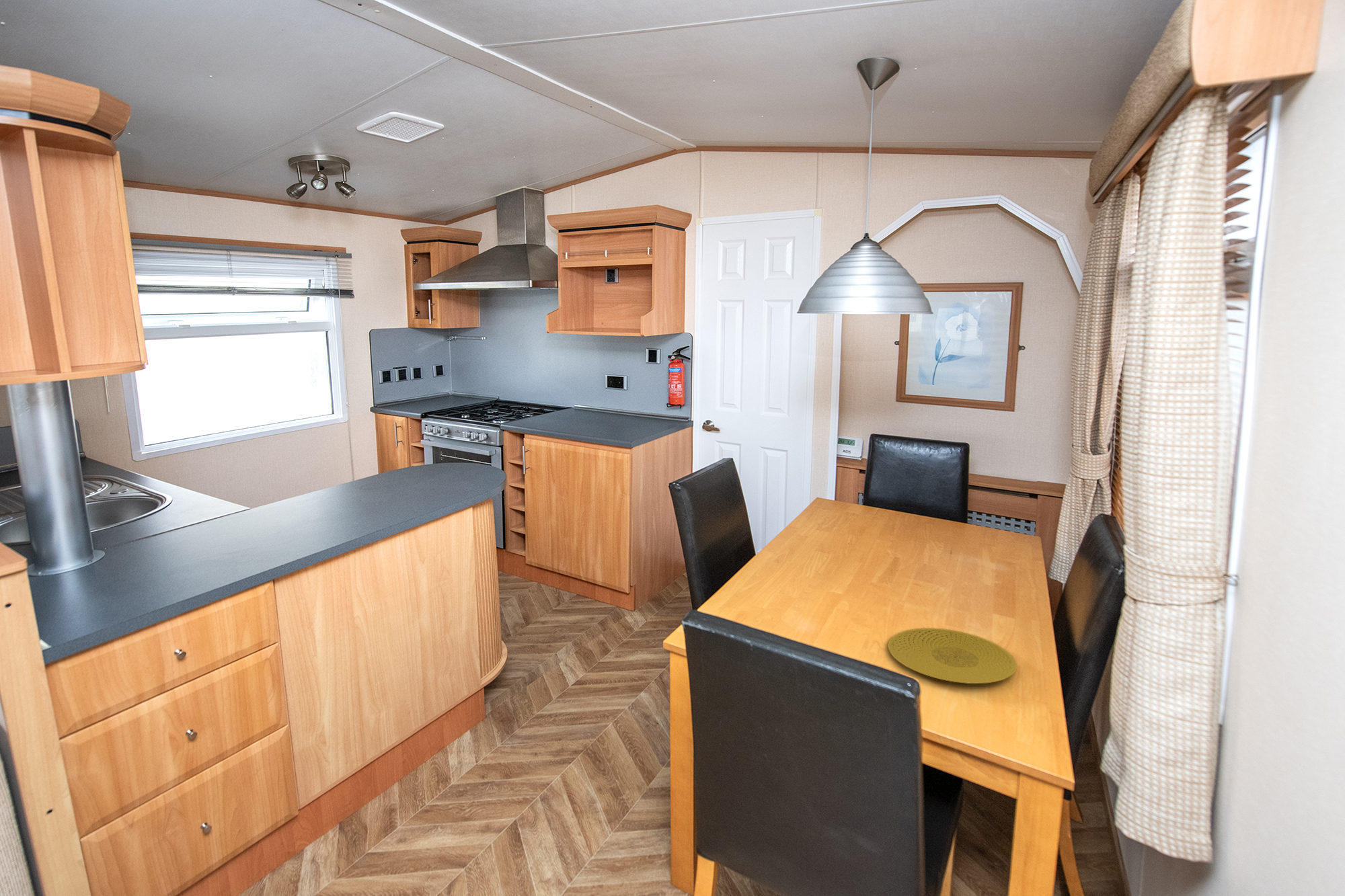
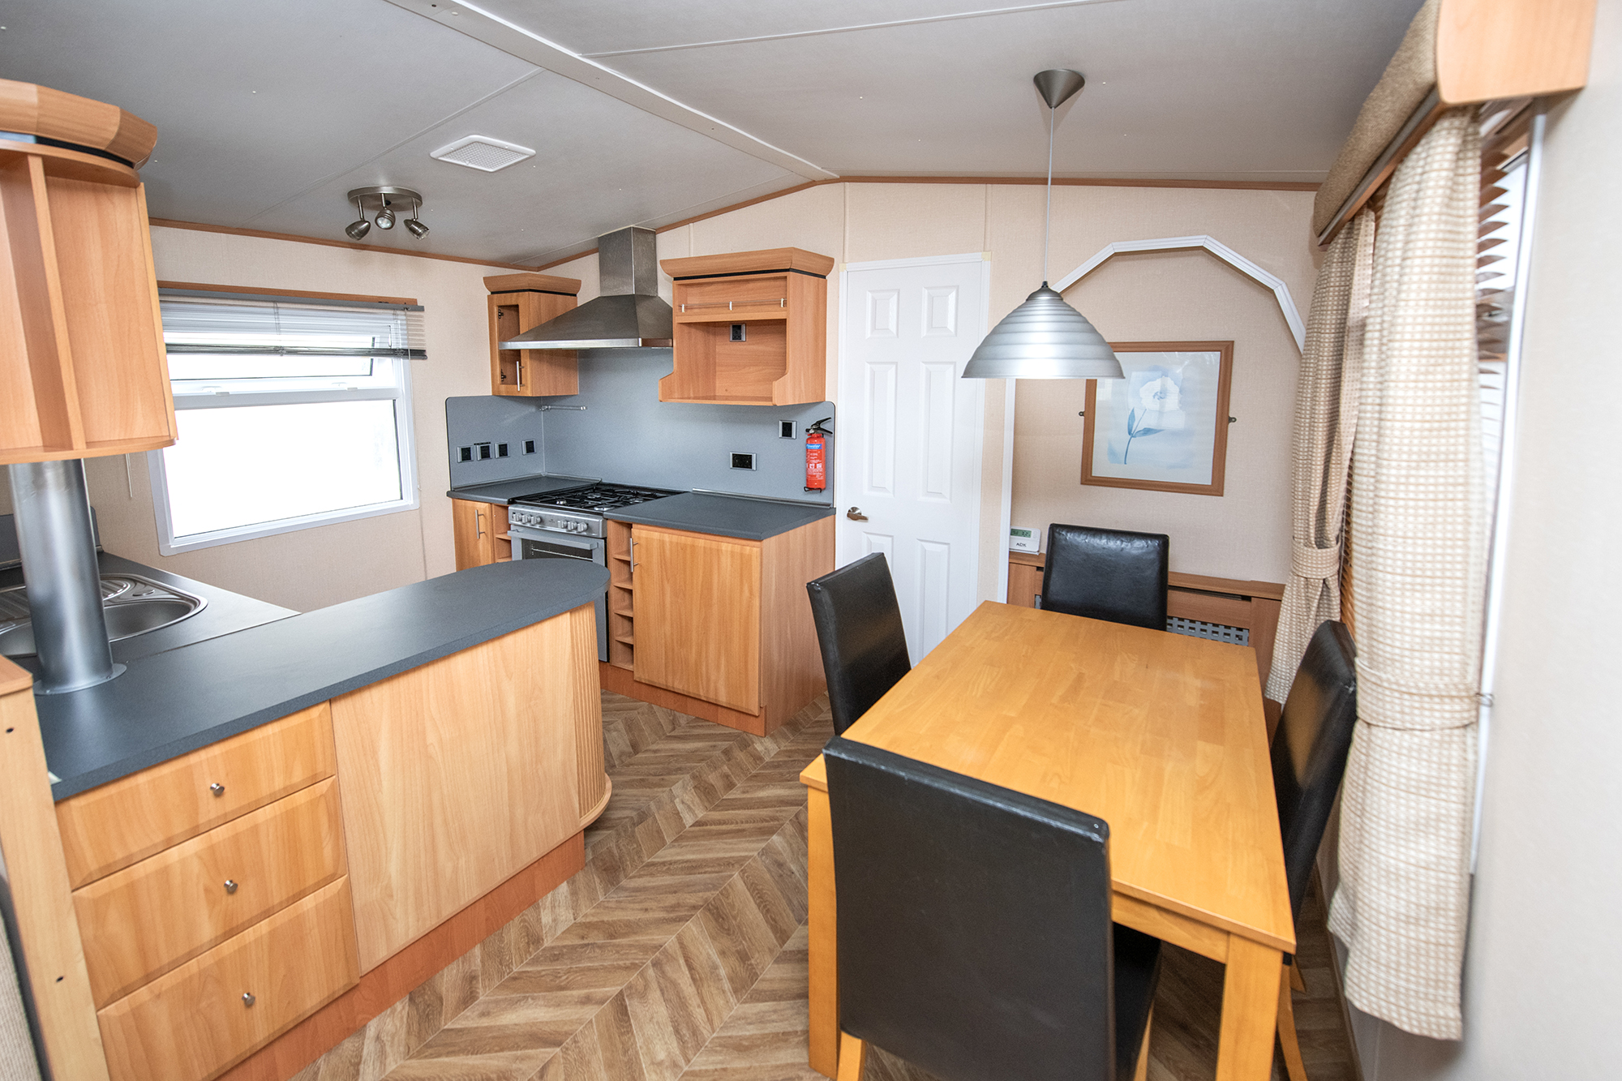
- plate (950, 655)
